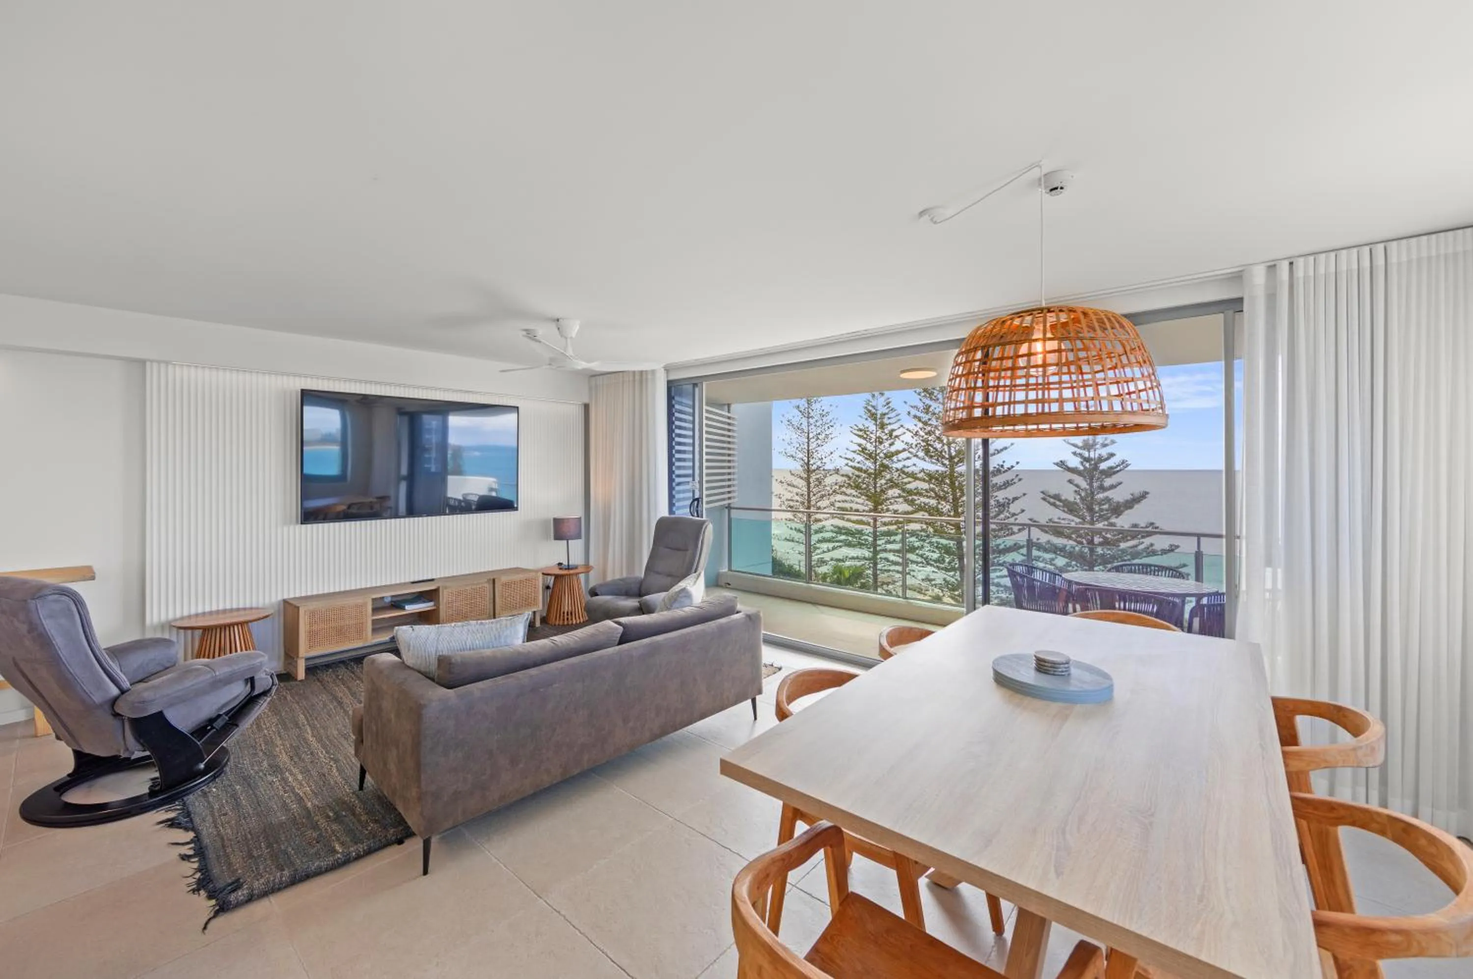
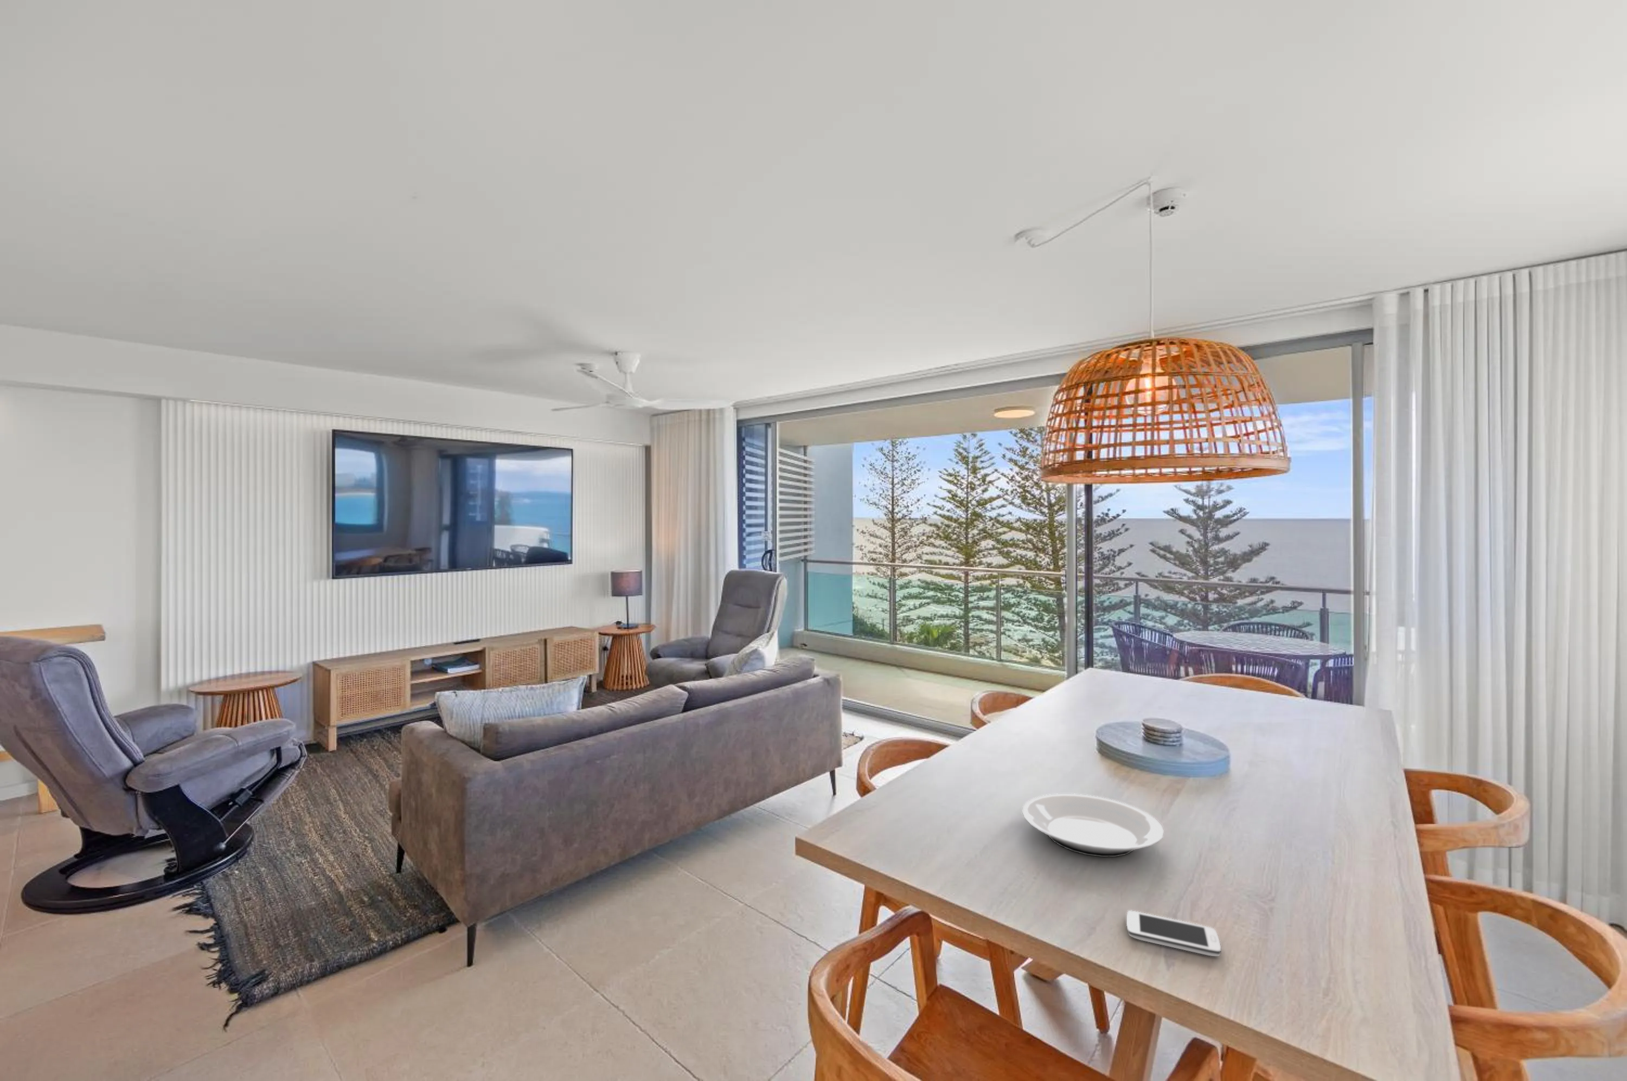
+ smartphone (1172, 933)
+ plate (1090, 828)
